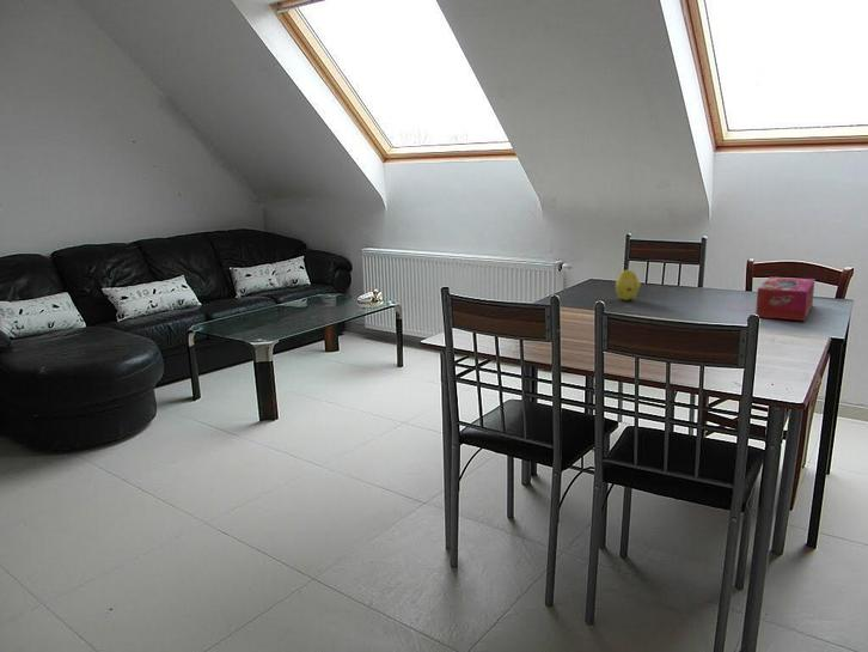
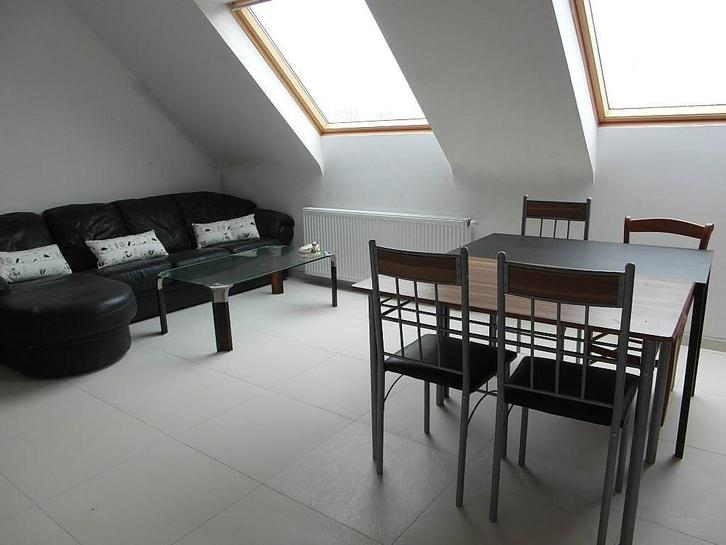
- tissue box (786, 297)
- fruit (626, 284)
